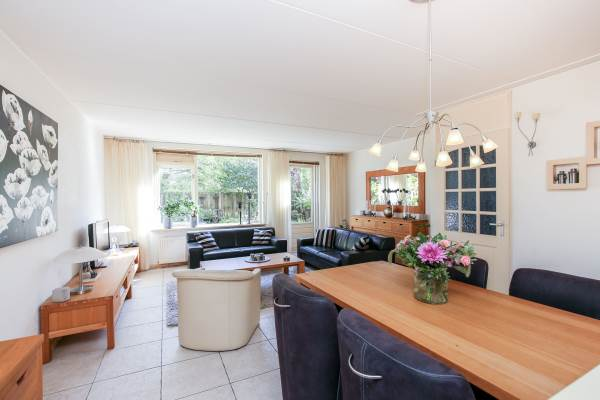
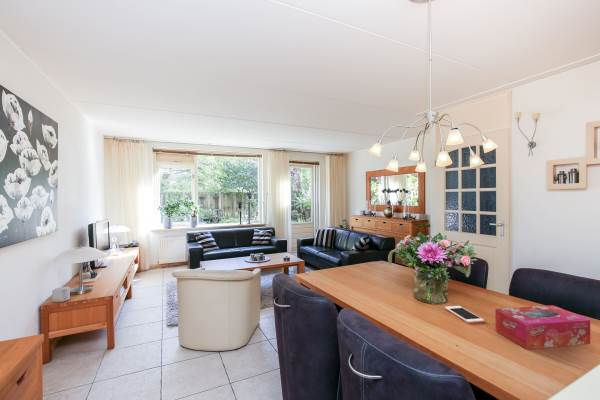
+ cell phone (463, 313)
+ tissue box (540, 325)
